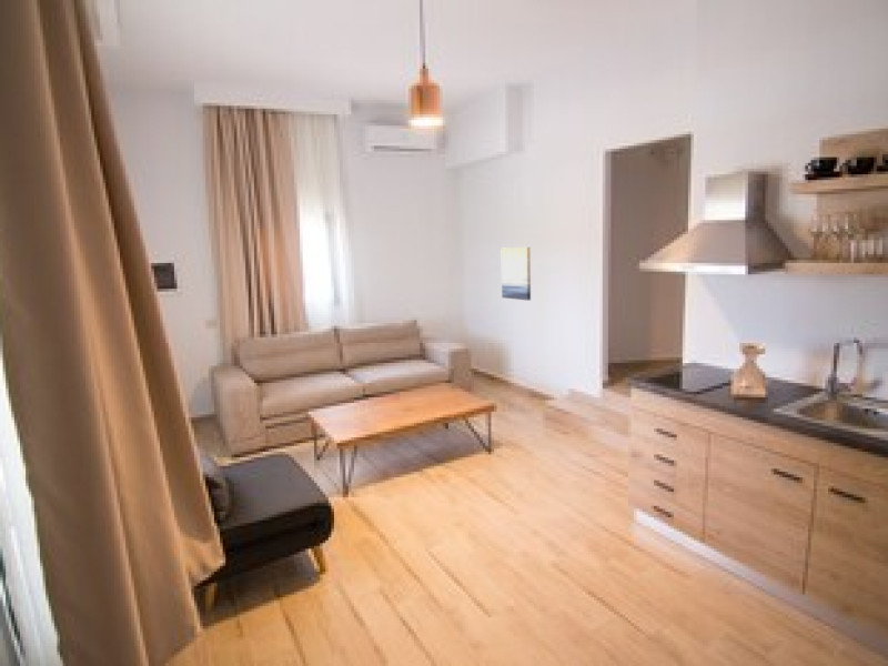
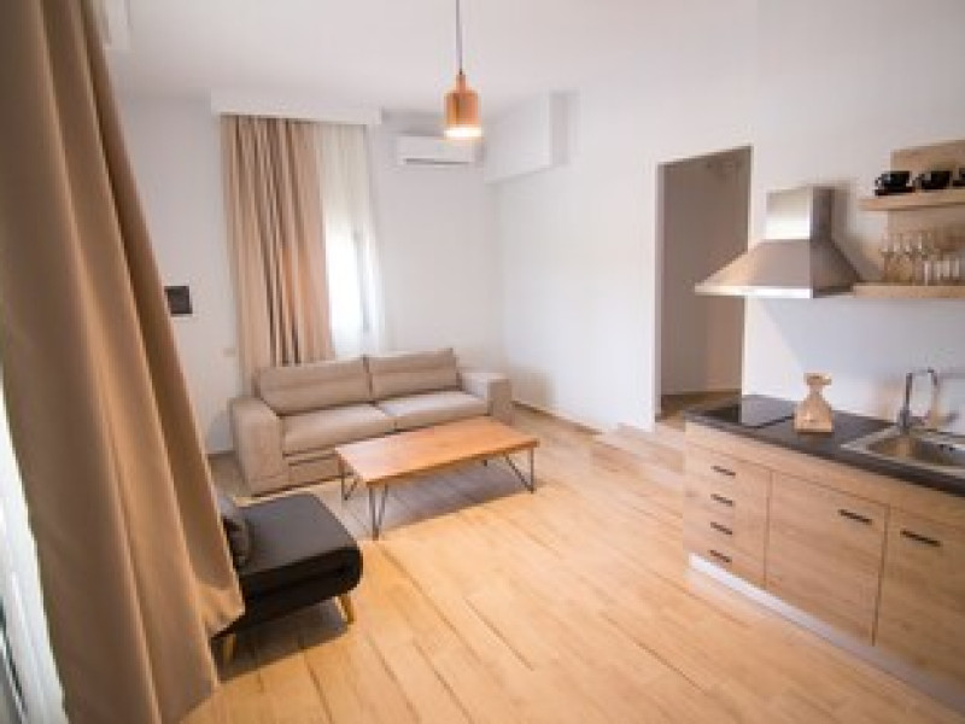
- wall art (515, 273)
